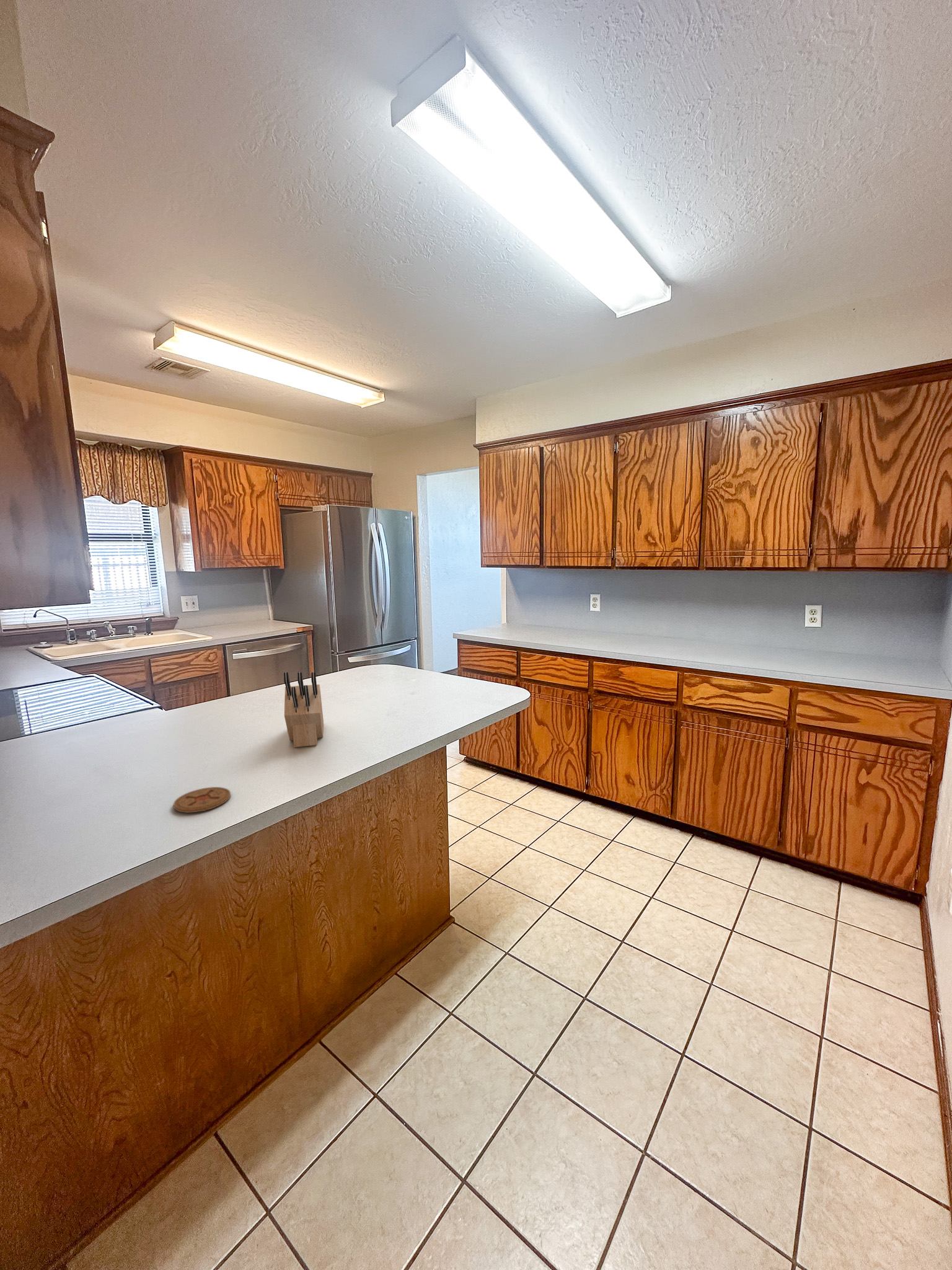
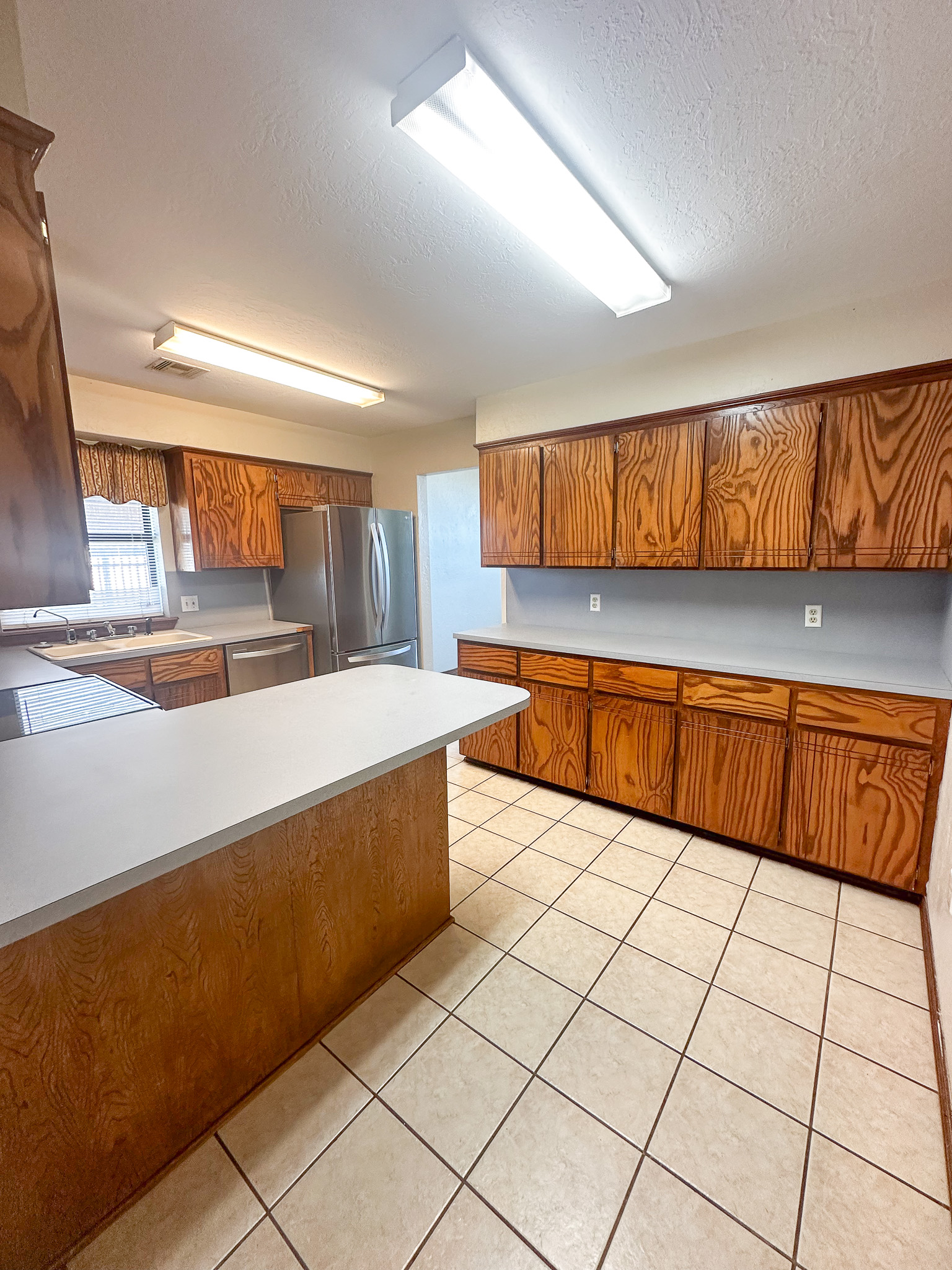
- knife block (304, 702)
- coaster (203, 799)
